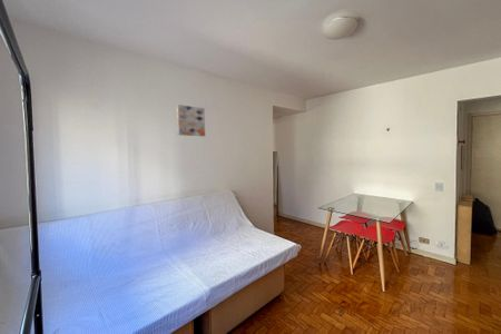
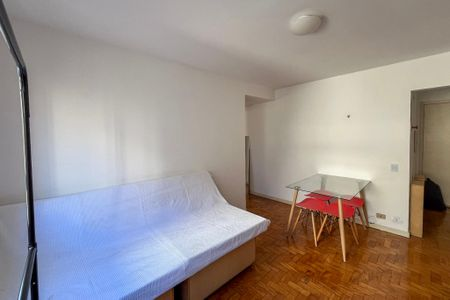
- wall art (190, 120)
